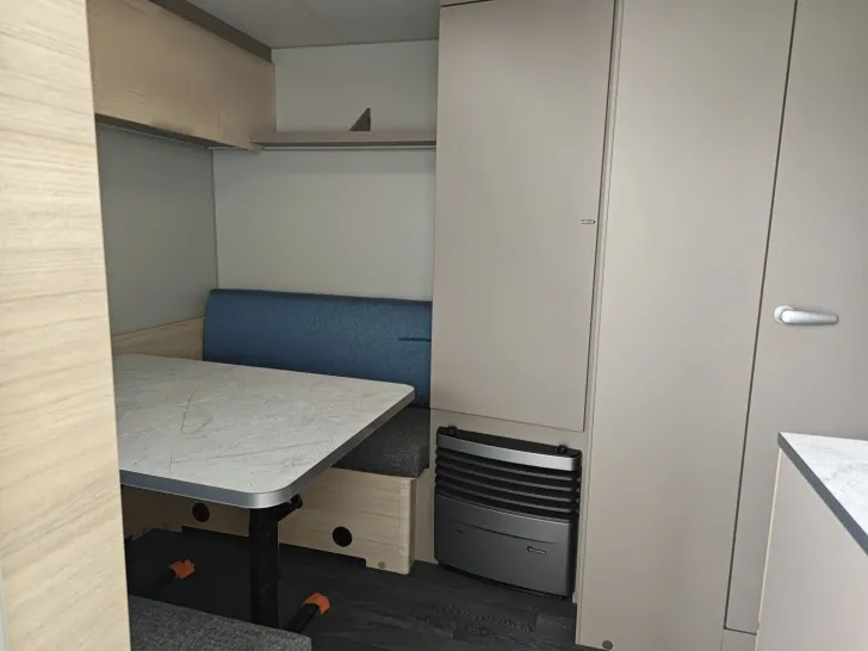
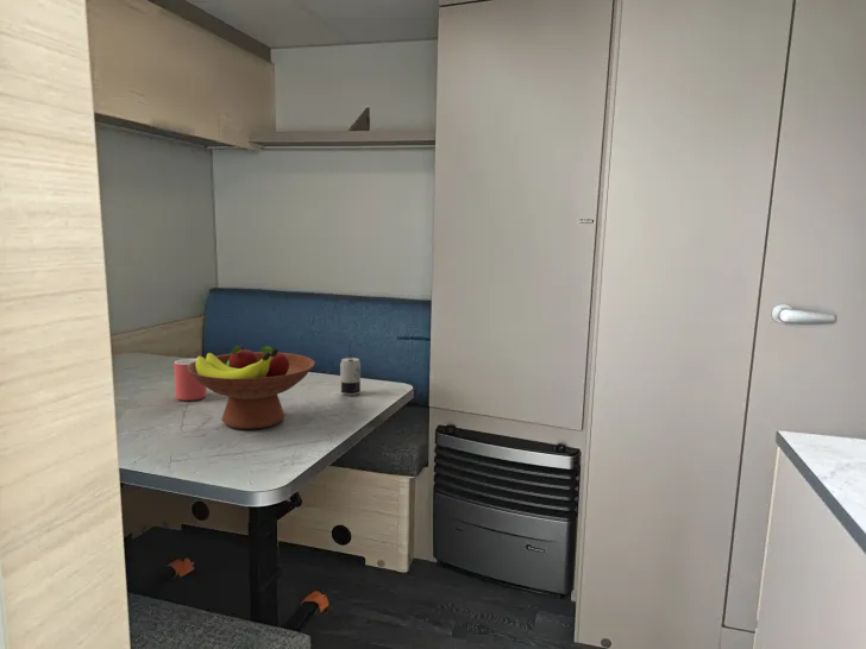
+ fruit bowl (252, 380)
+ mug (188, 378)
+ beverage can (350, 374)
